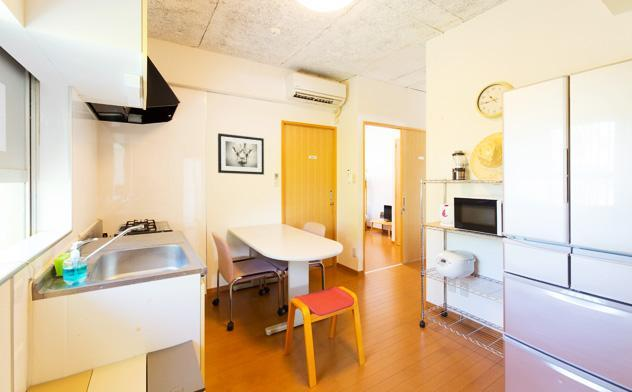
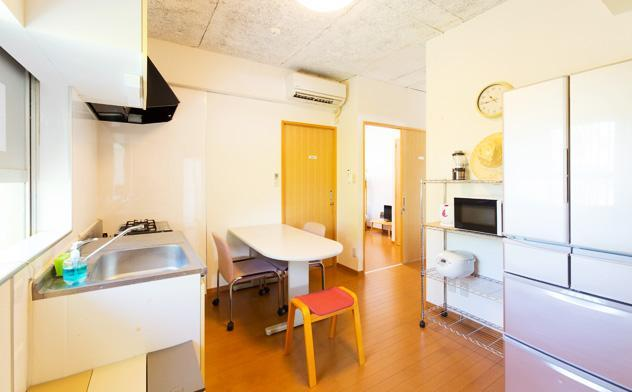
- wall art (241, 154)
